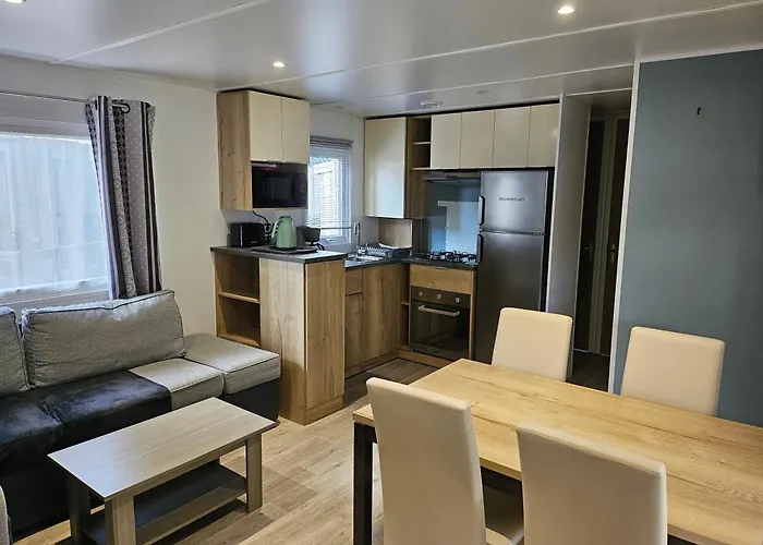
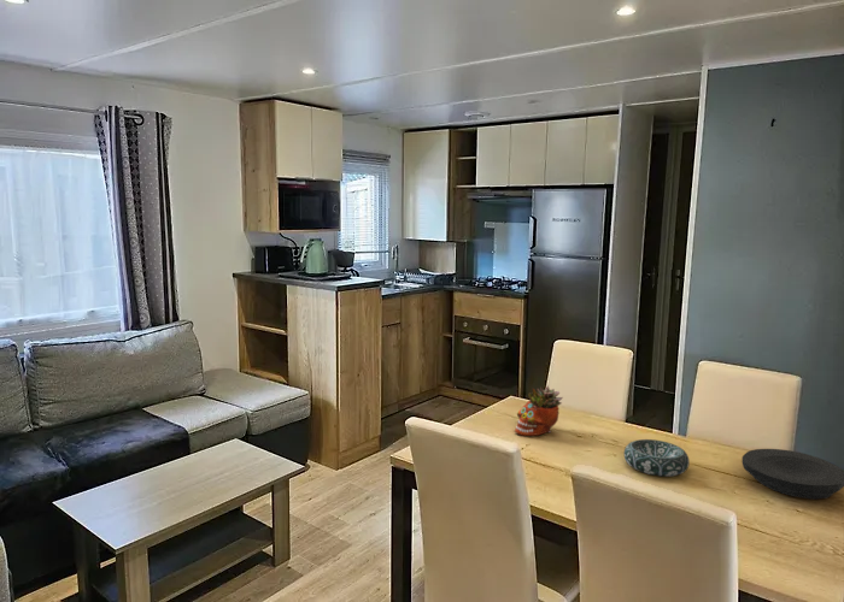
+ plate (791, 474)
+ decorative bowl (656, 458)
+ succulent planter (538, 409)
